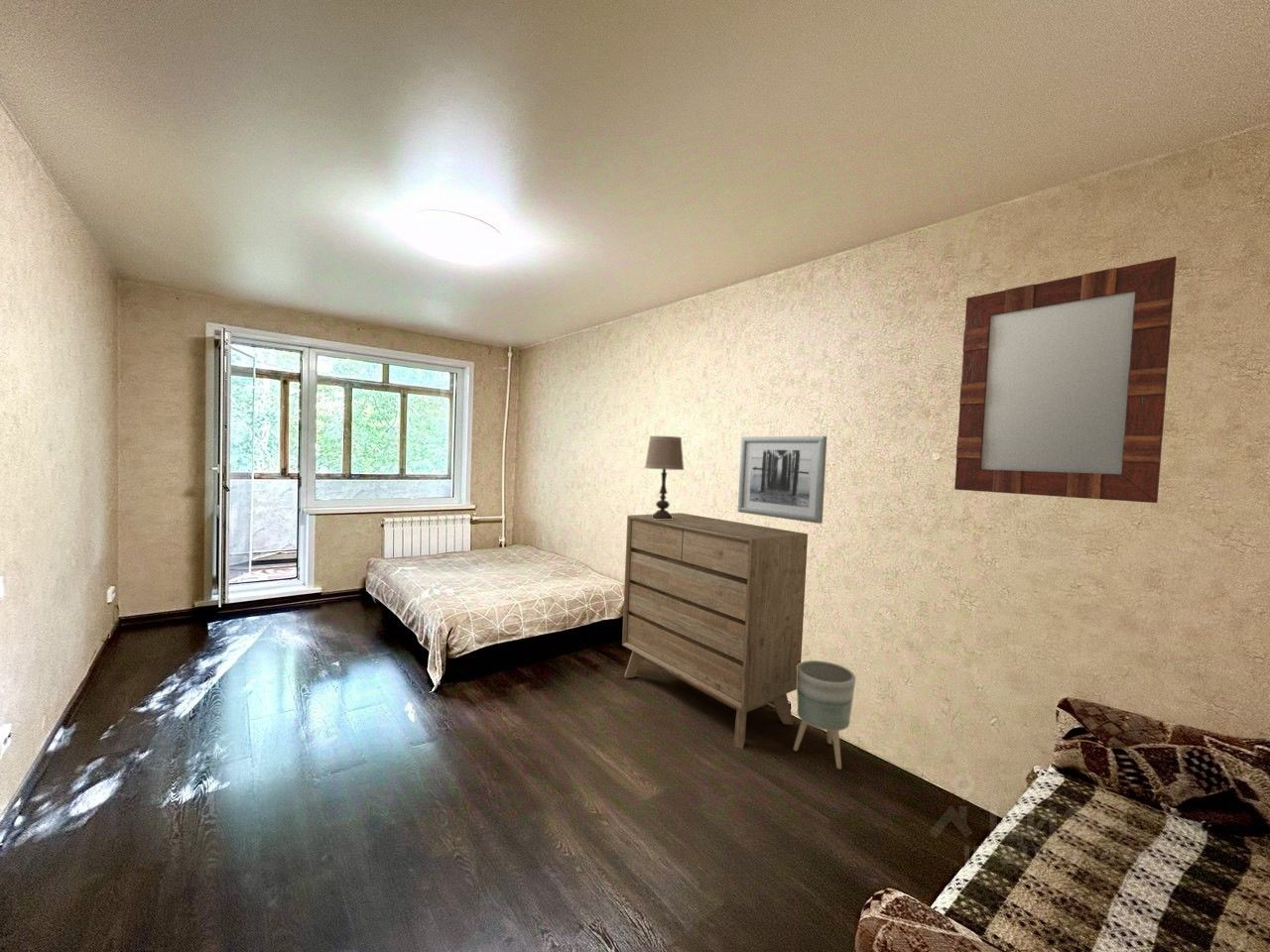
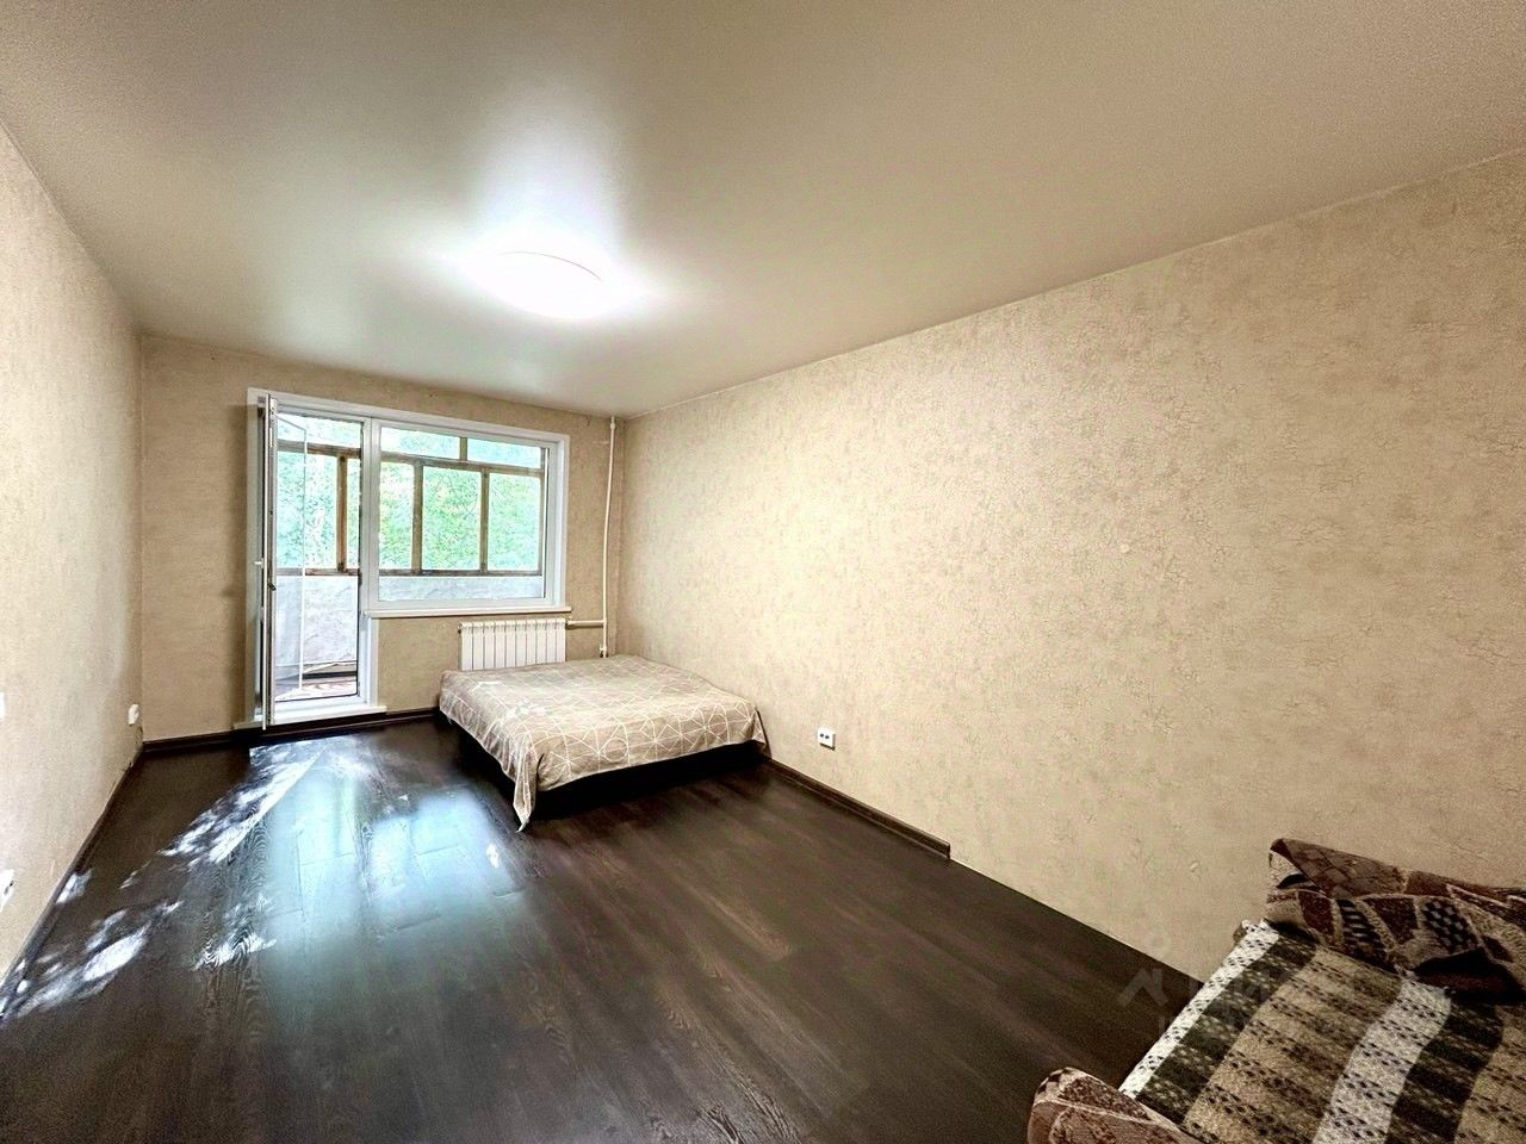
- home mirror (1051, 388)
- dresser (705, 611)
- wall art (778, 477)
- planter (823, 712)
- table lamp (664, 477)
